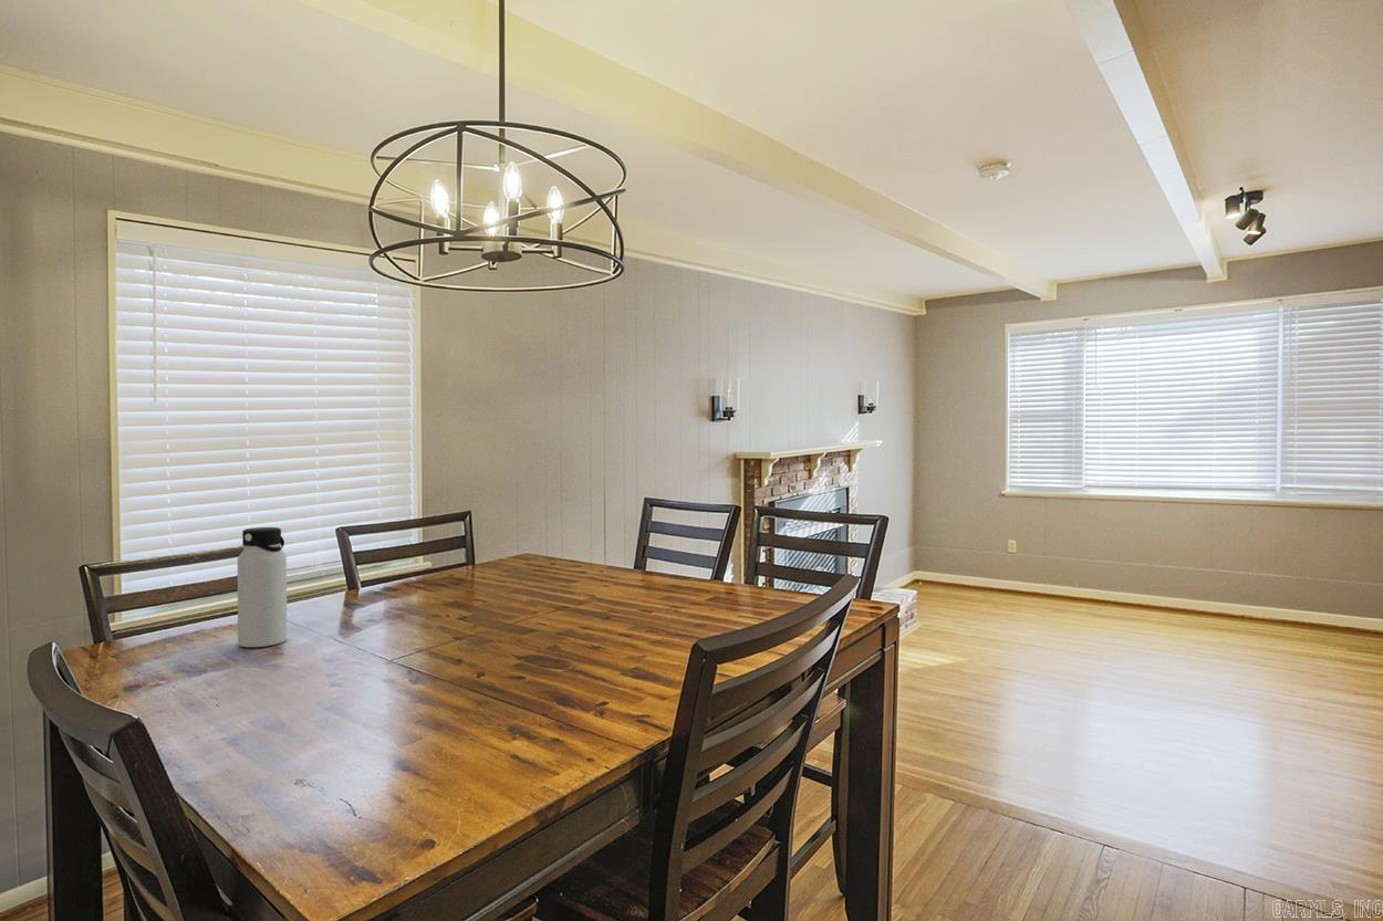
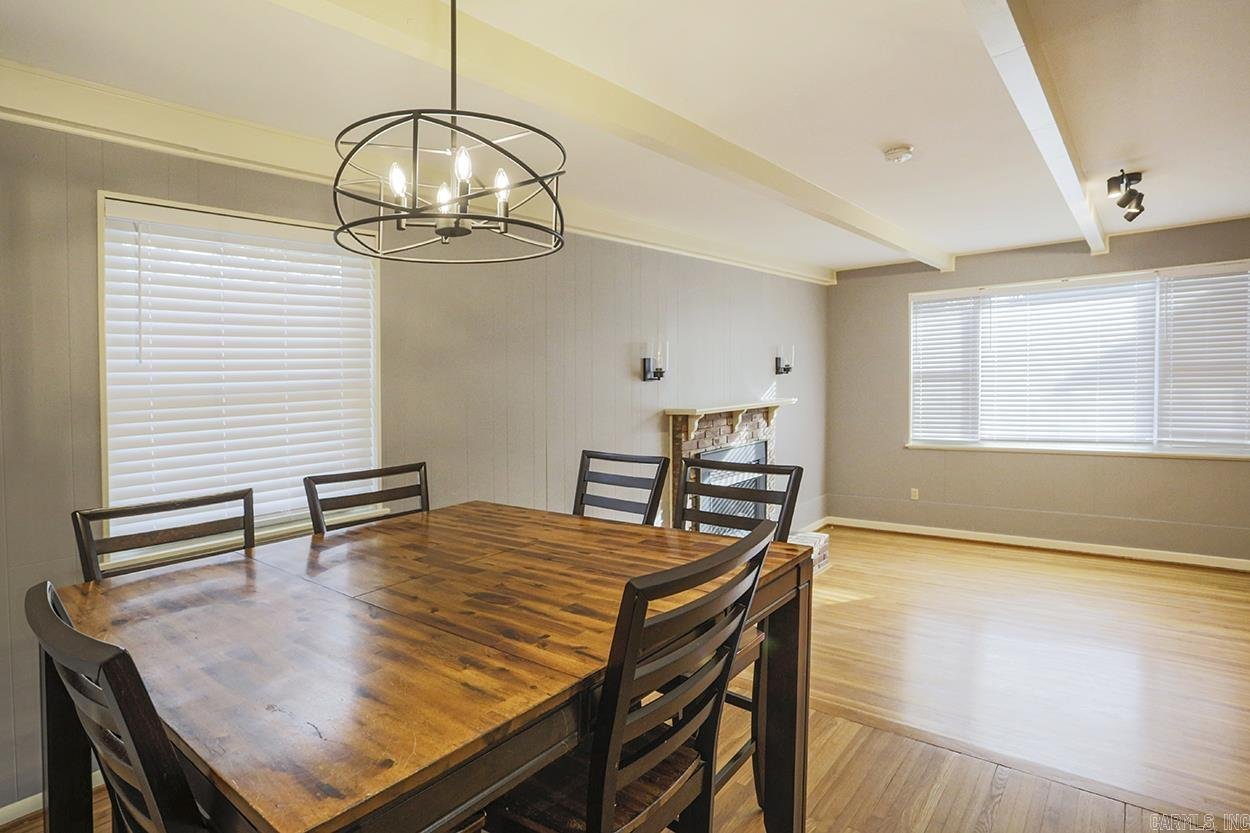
- water bottle (262, 585)
